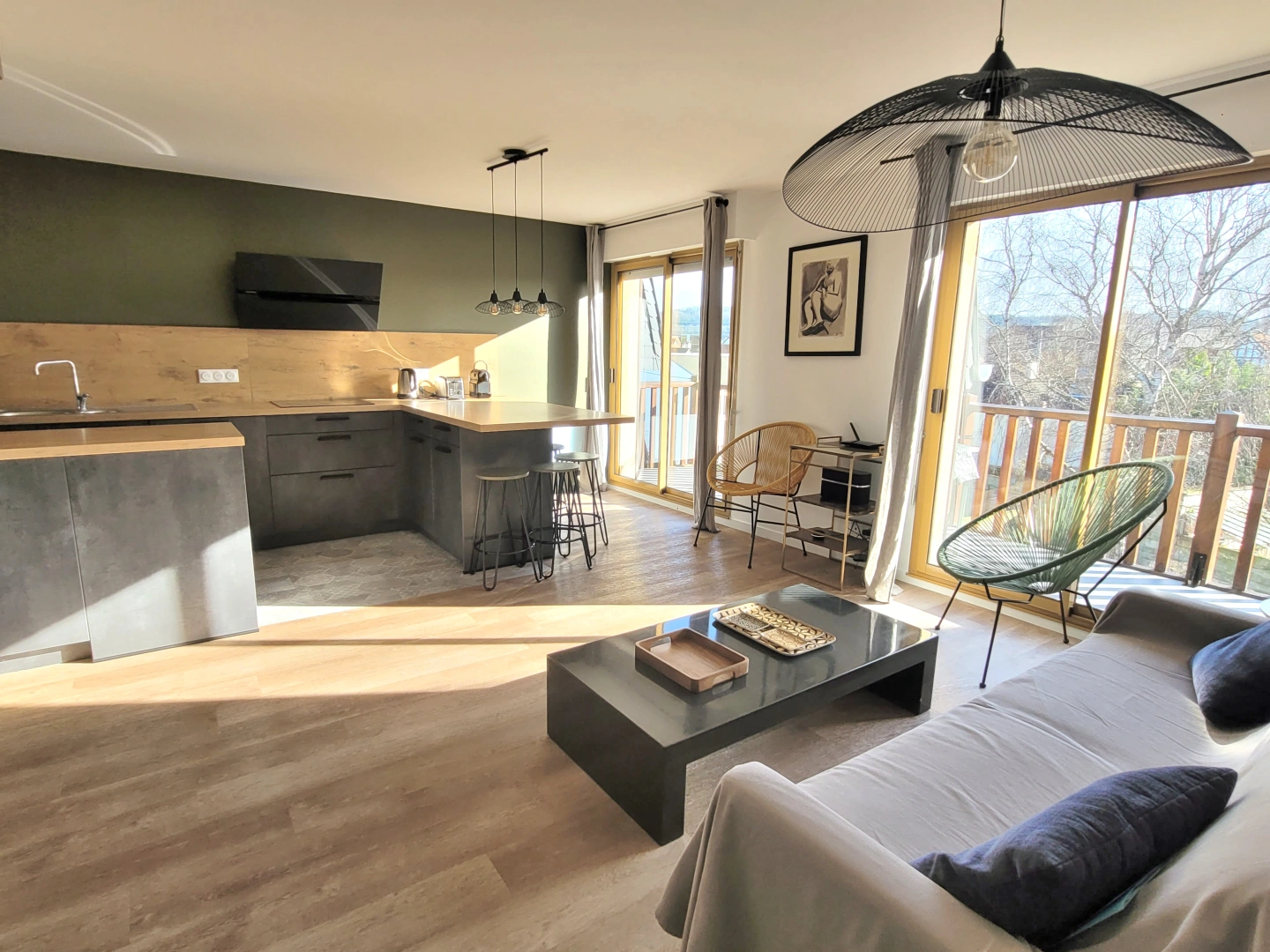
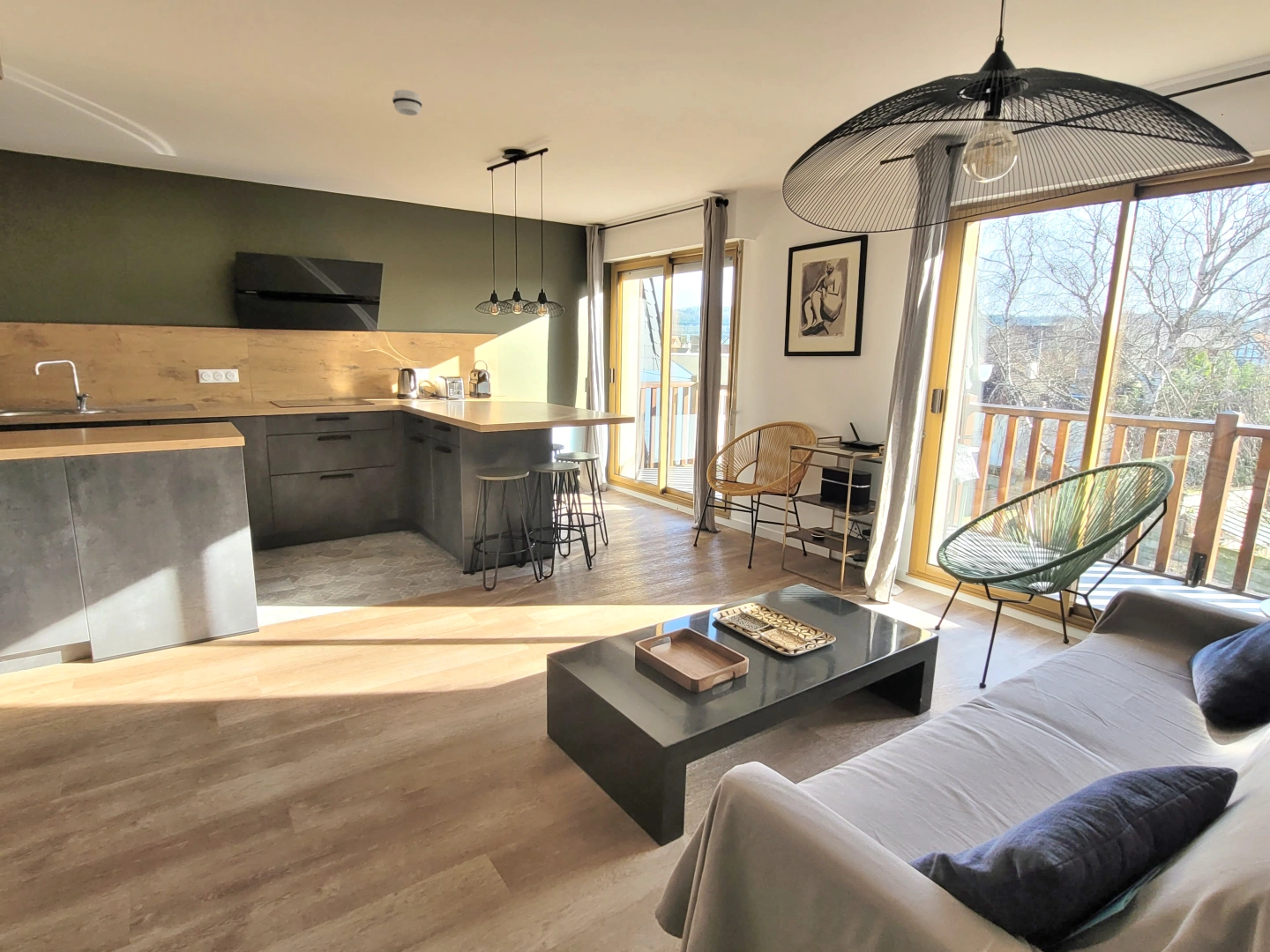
+ smoke detector (407, 103)
